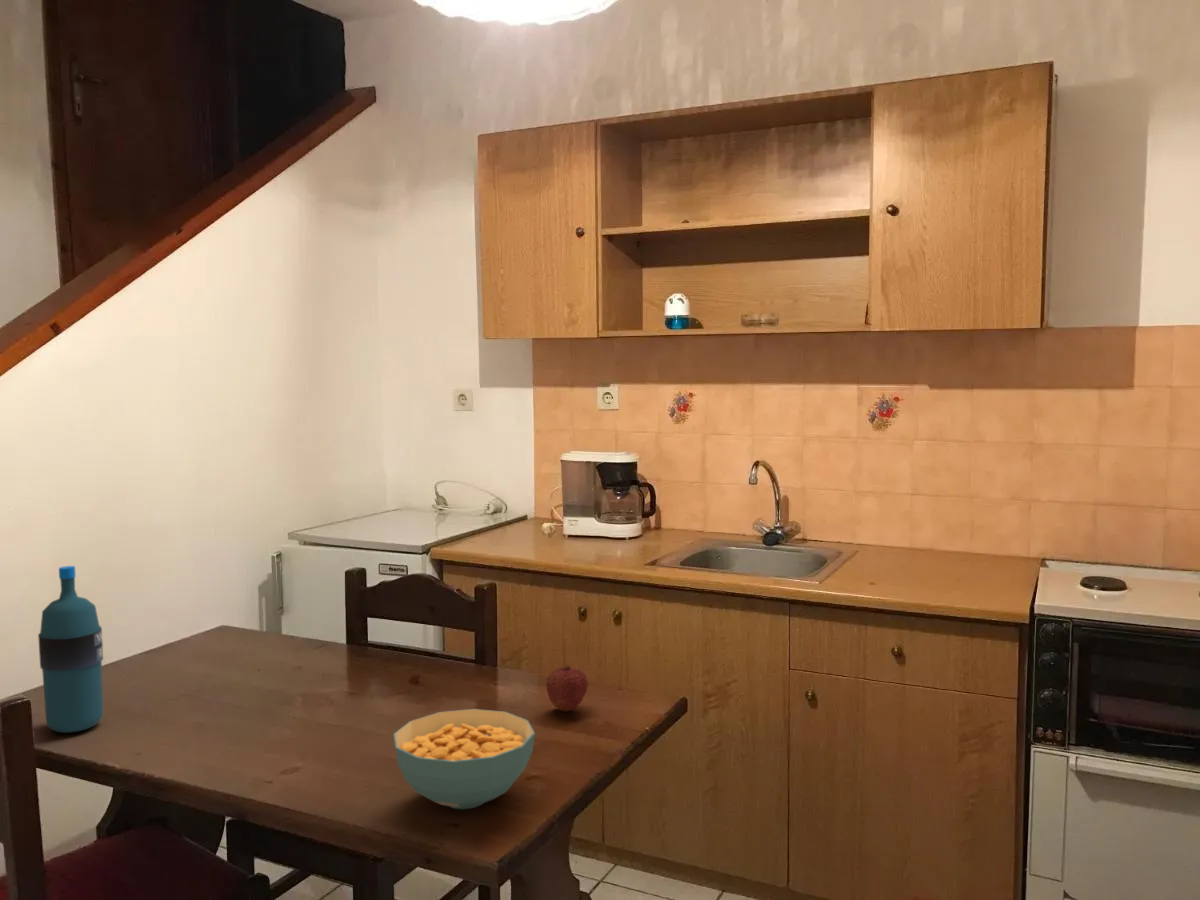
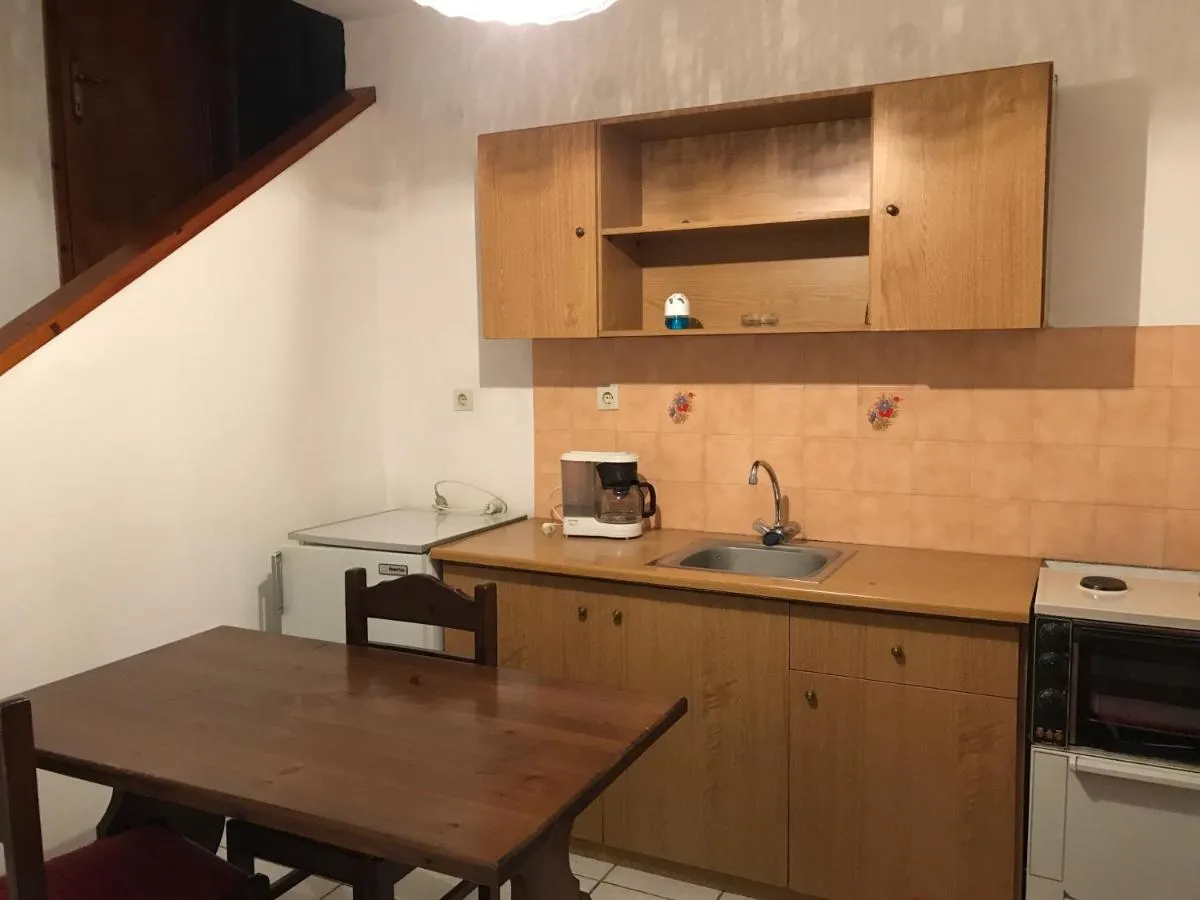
- water bottle (71, 647)
- fruit (567, 687)
- cereal bowl (464, 766)
